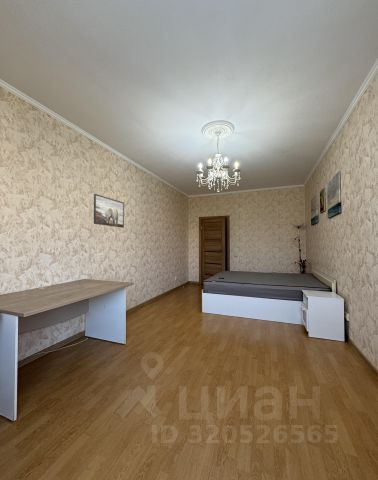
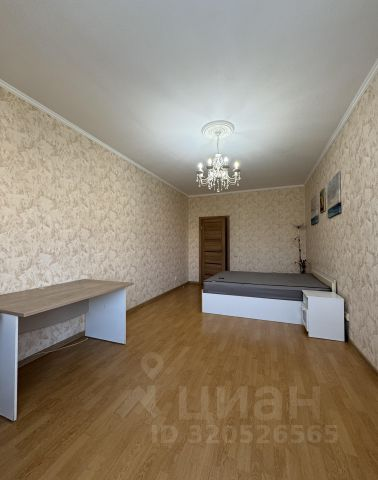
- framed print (110, 212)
